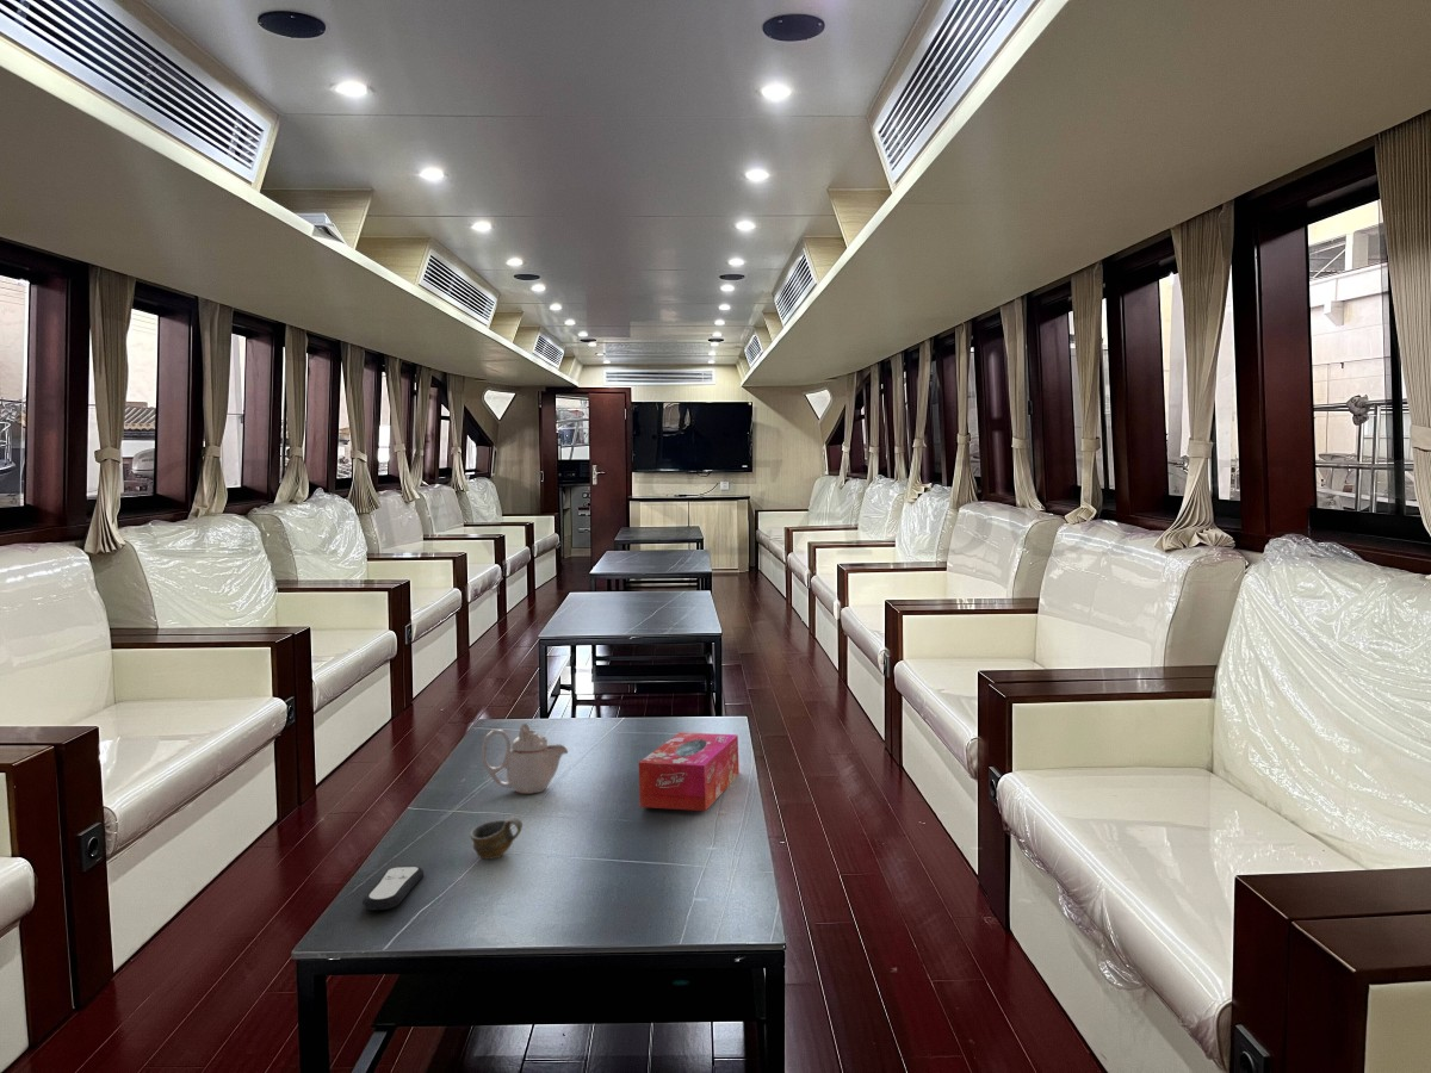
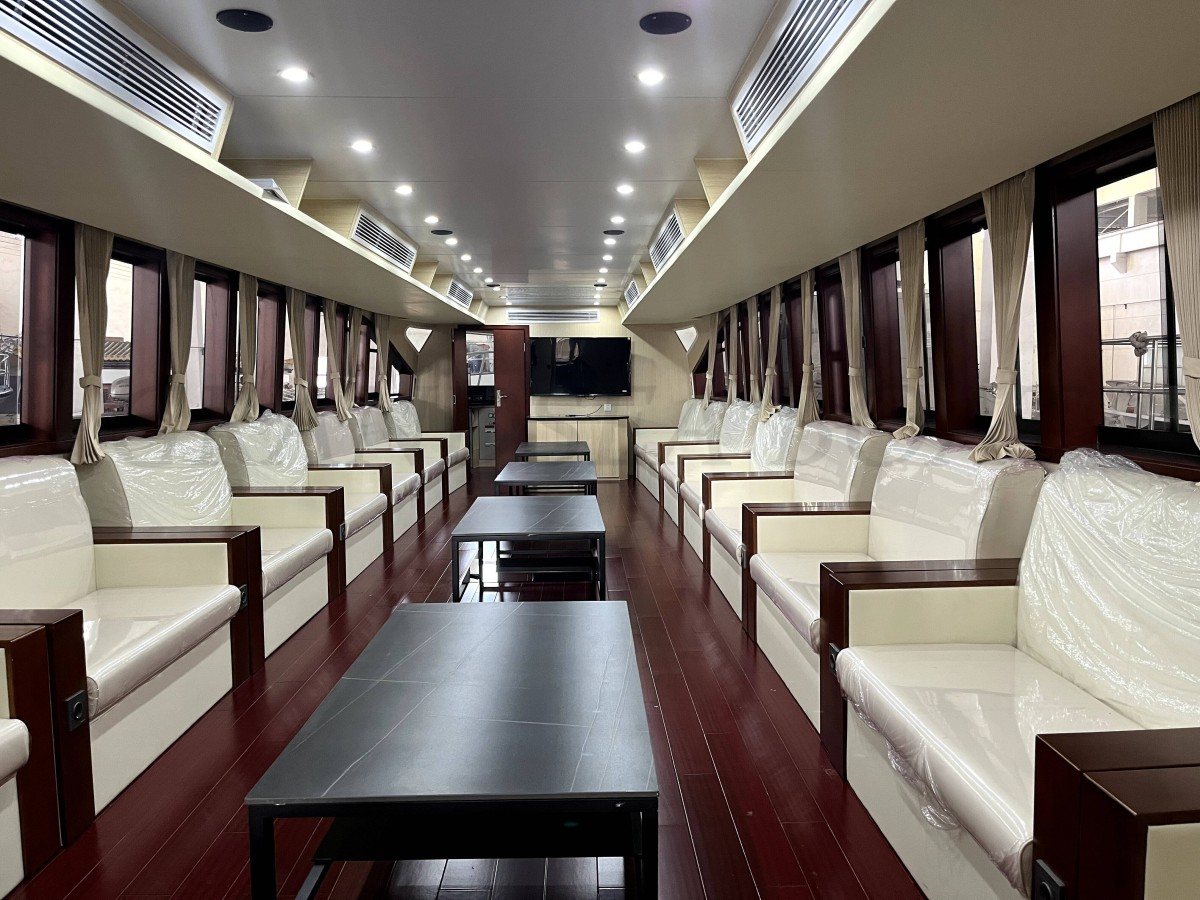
- teapot (525, 757)
- tissue box (690, 769)
- cup (493, 837)
- remote control (392, 886)
